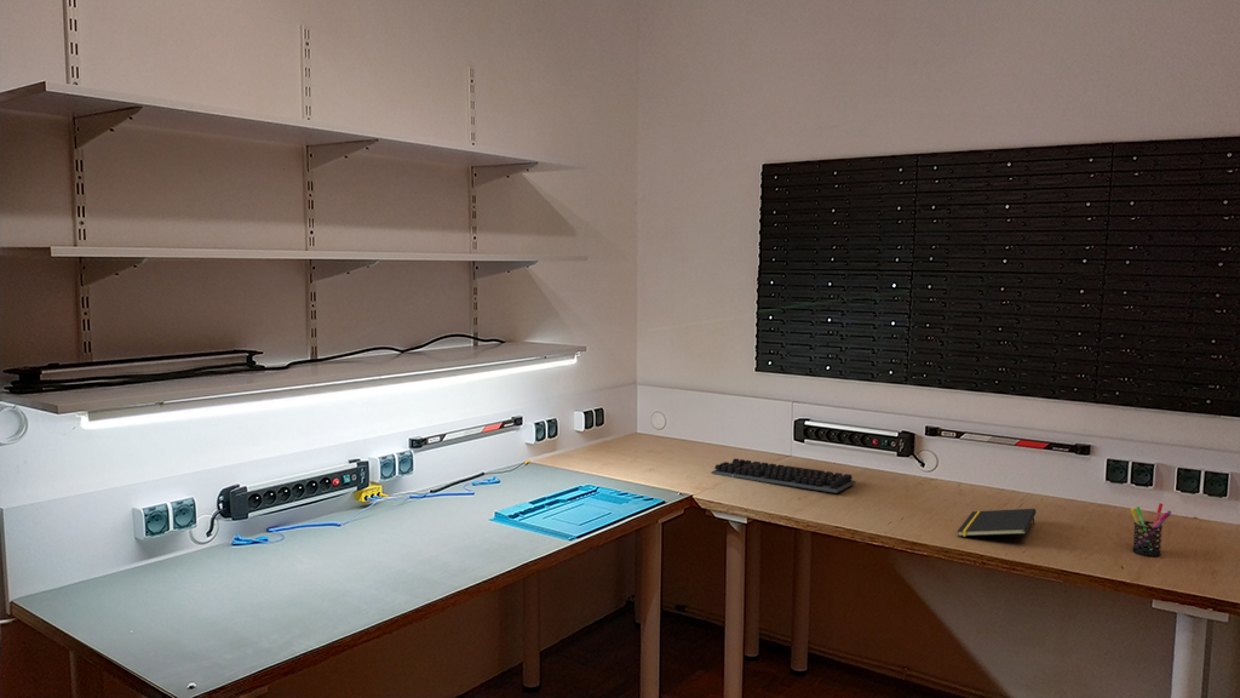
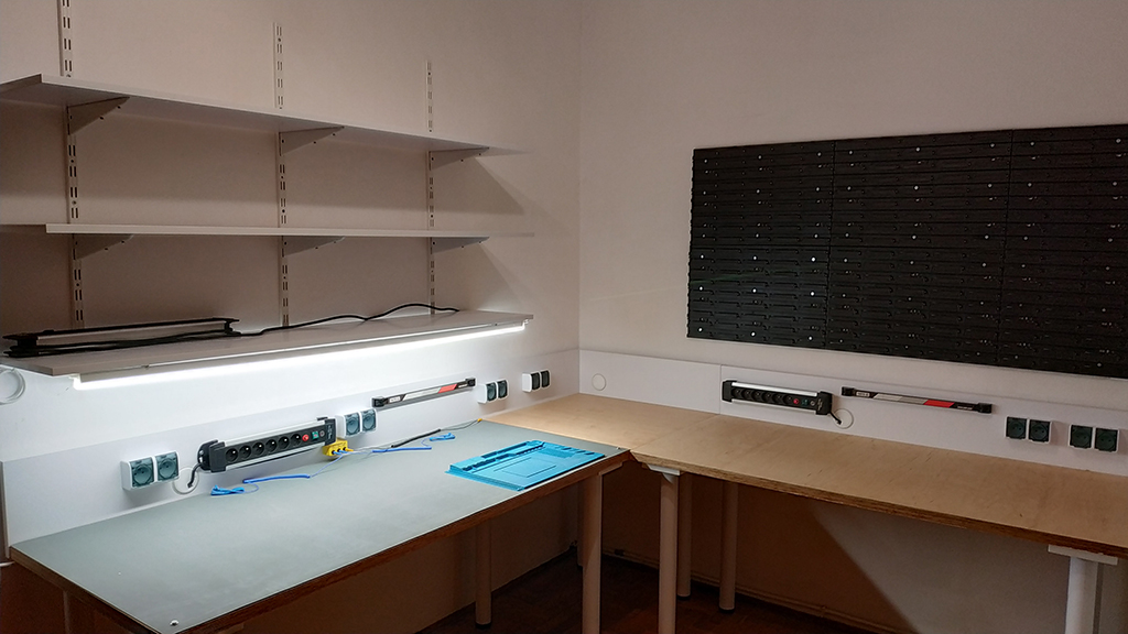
- notepad (997, 521)
- computer keyboard (781, 474)
- pen holder (1147, 527)
